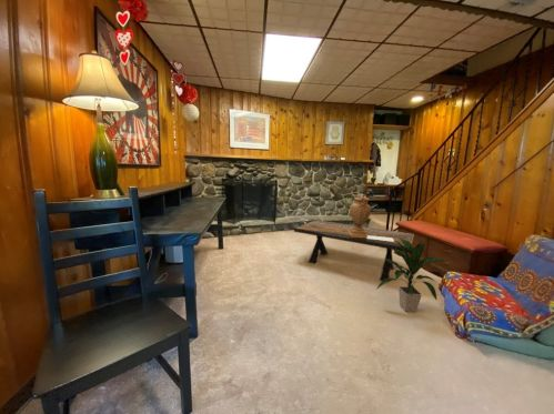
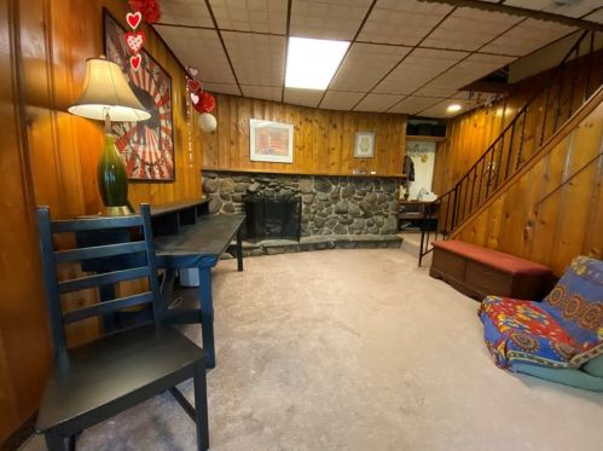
- coffee table (354, 242)
- decorative urn (360, 215)
- indoor plant (409, 273)
